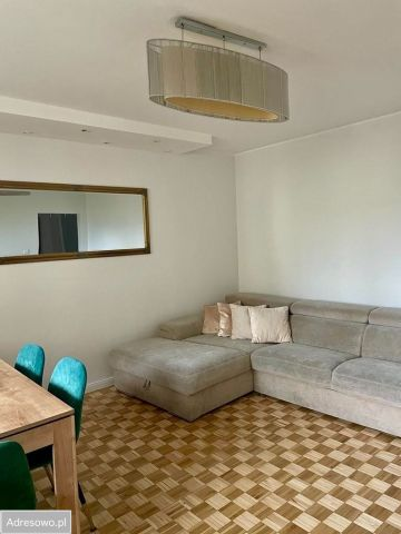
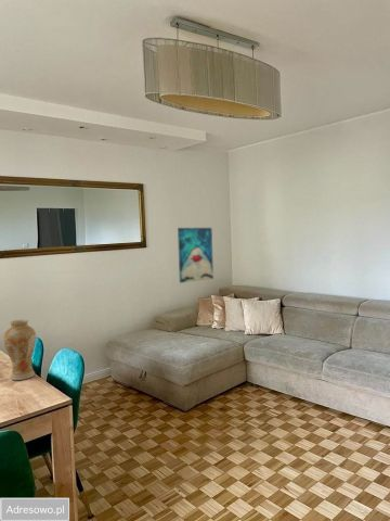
+ vase (21, 348)
+ wall art (196, 254)
